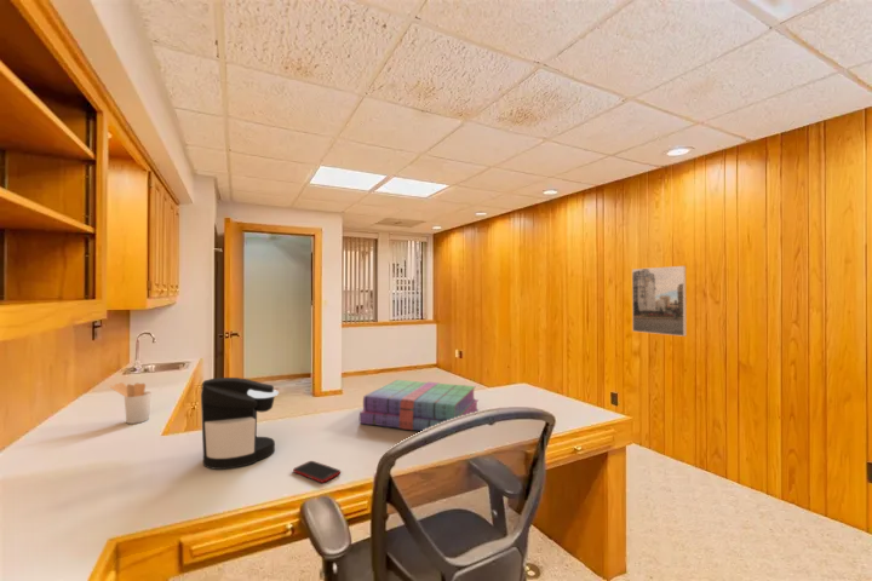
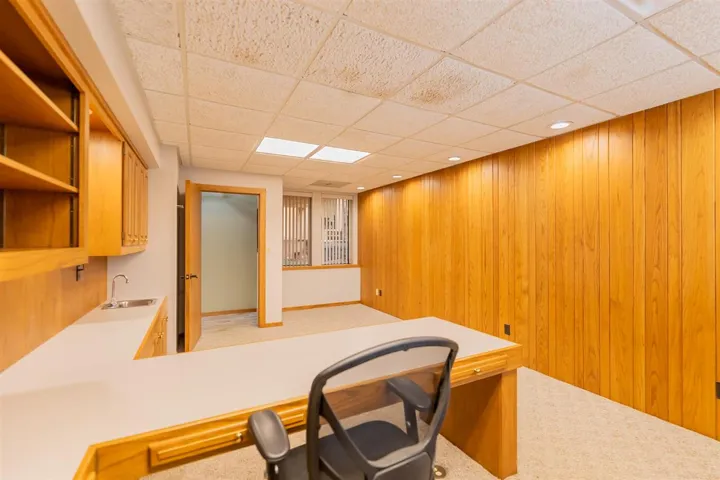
- cell phone (316, 471)
- utensil holder (131, 401)
- books (421, 403)
- coffee maker (241, 416)
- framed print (658, 300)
